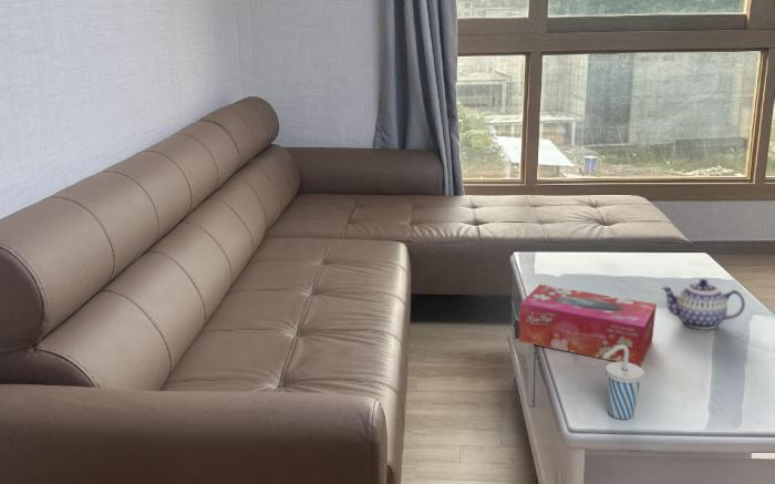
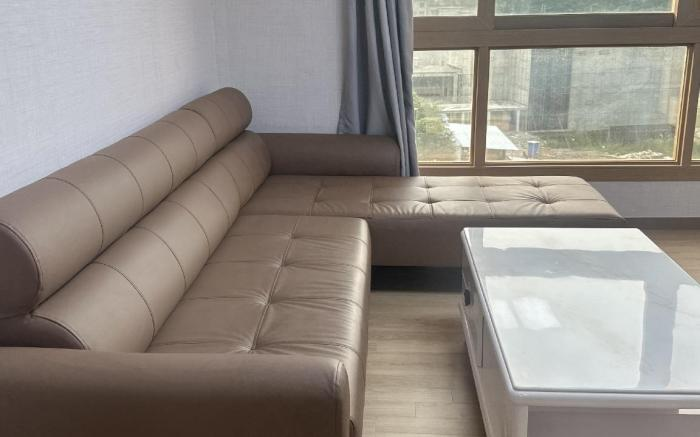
- teapot (702, 301)
- tissue box (587, 322)
- cup (621, 379)
